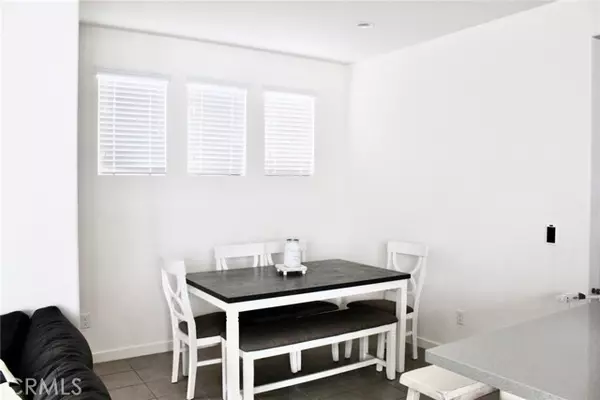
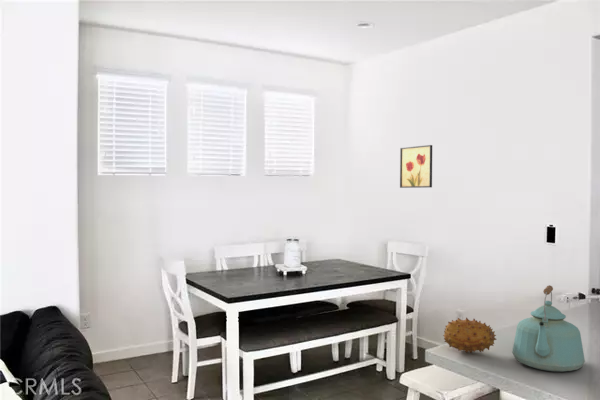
+ kettle (546, 326)
+ fruit (469, 335)
+ wall art (416, 167)
